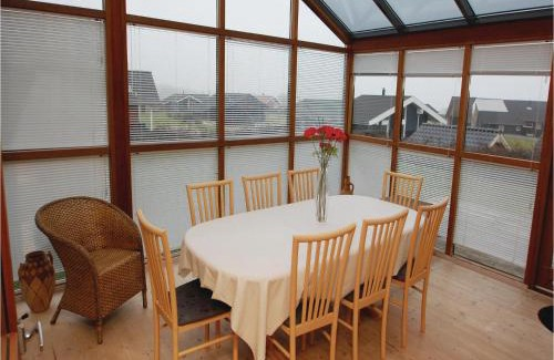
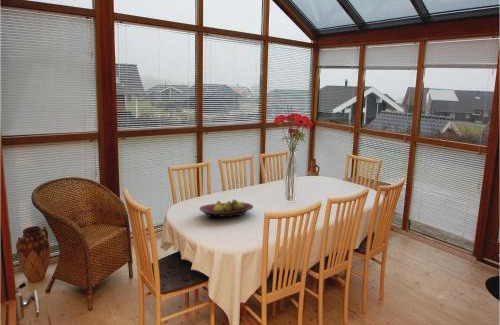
+ fruit bowl (226, 207)
